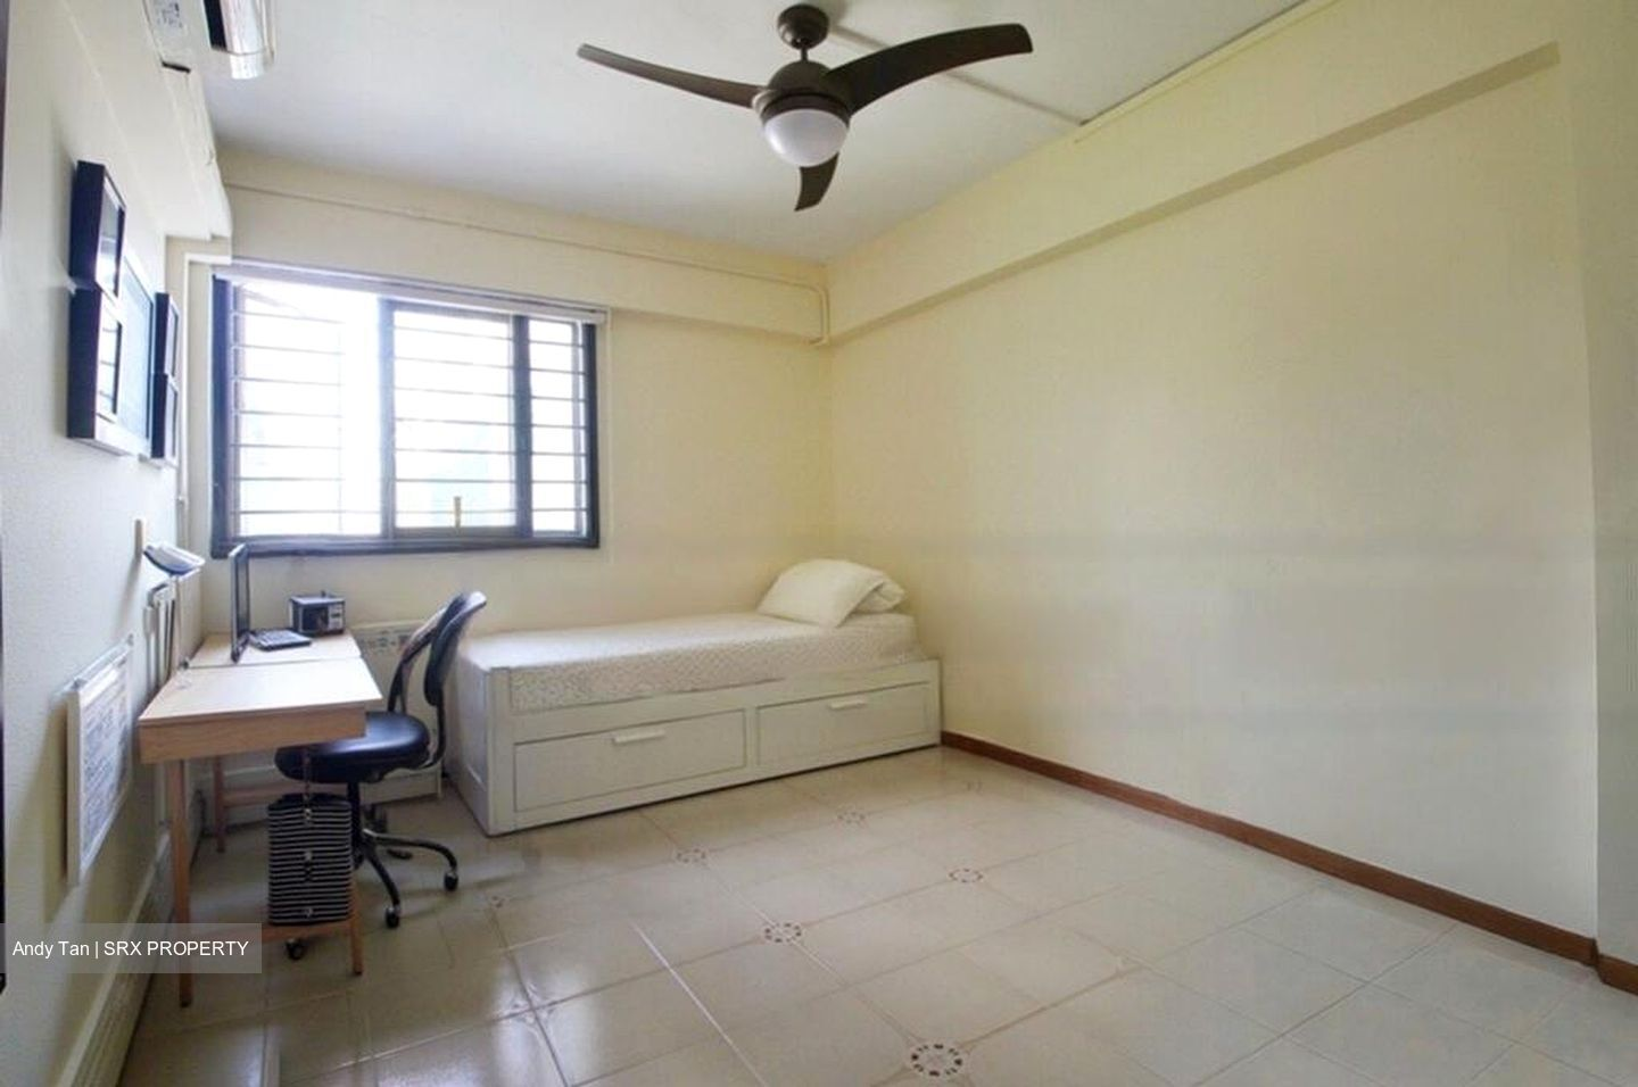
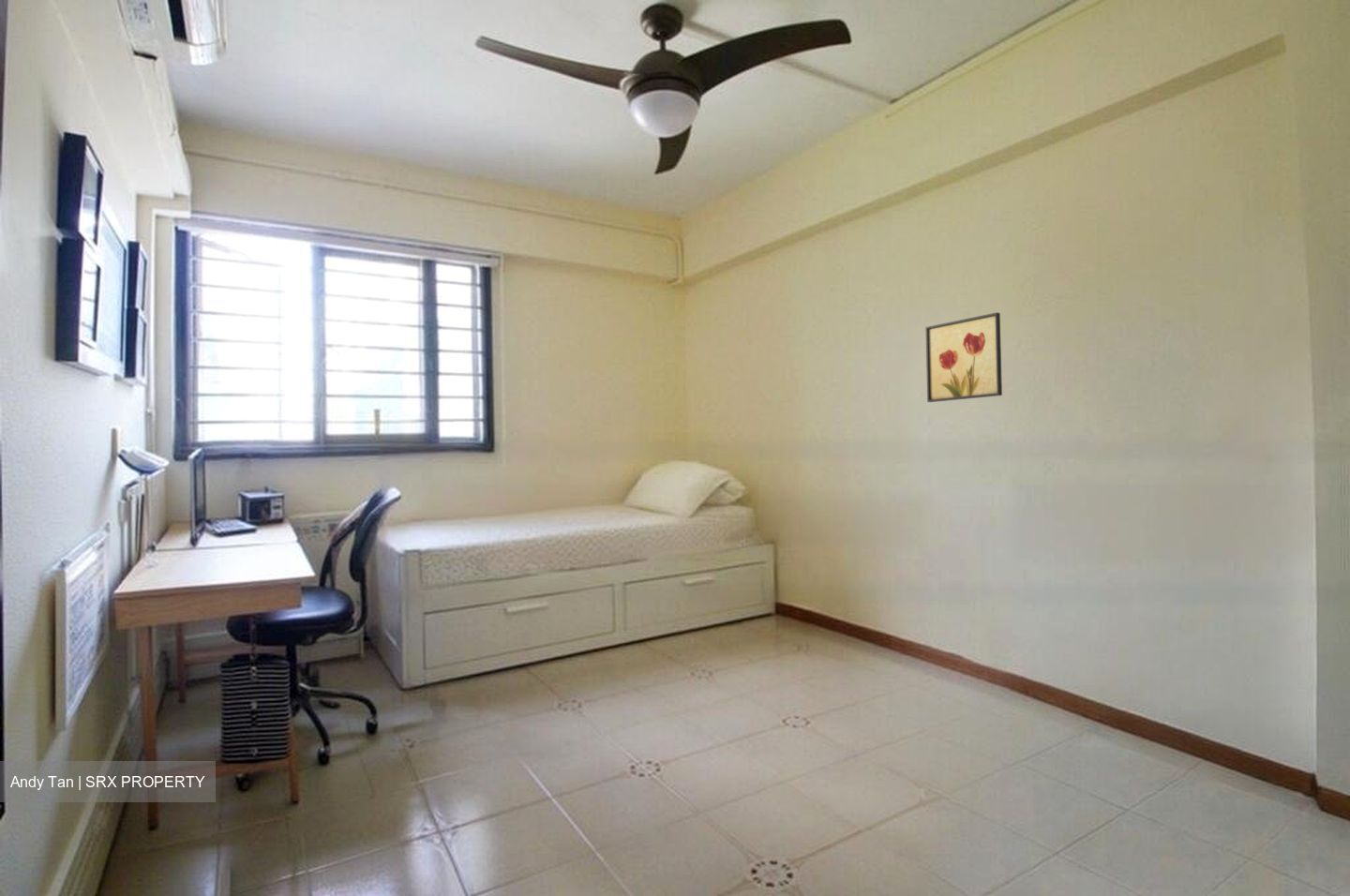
+ wall art (963, 359)
